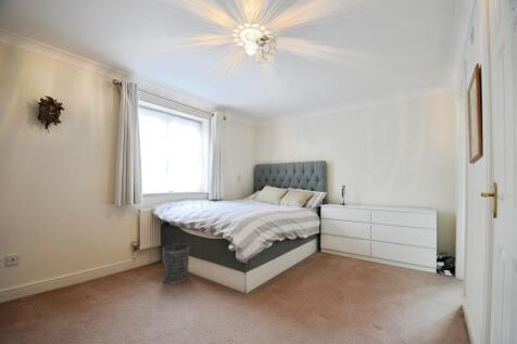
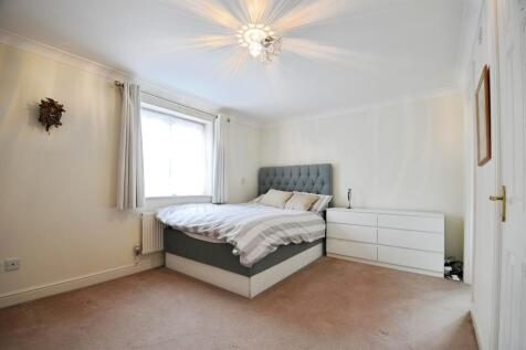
- wastebasket (176, 263)
